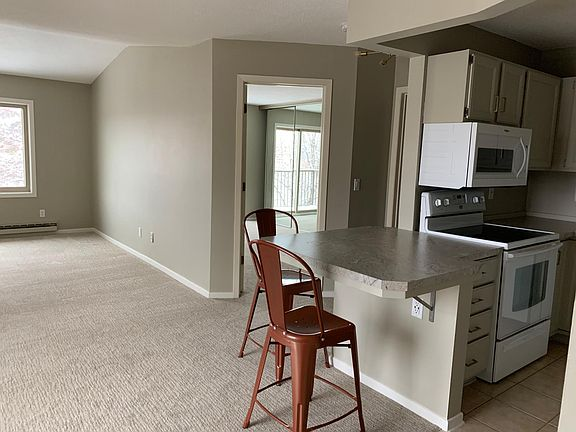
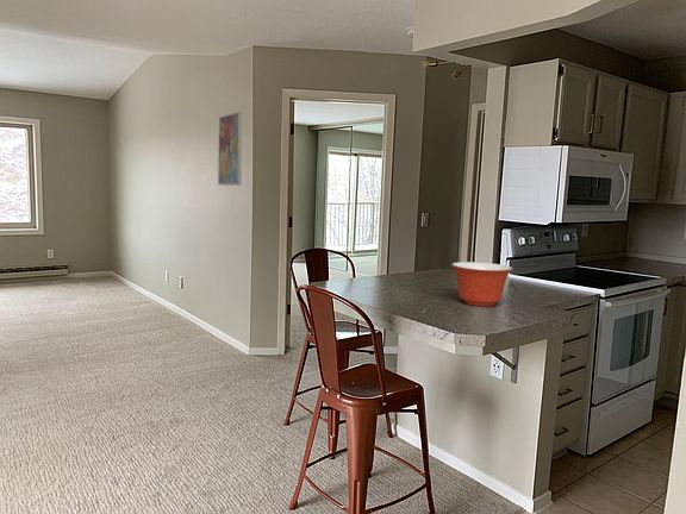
+ wall art (229, 150)
+ mixing bowl (480, 284)
